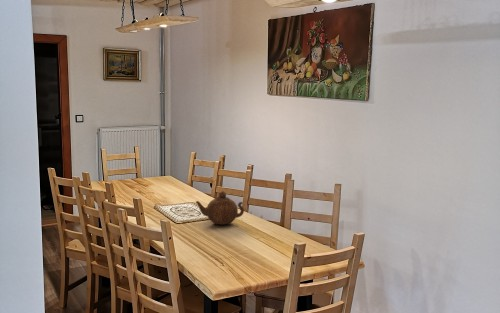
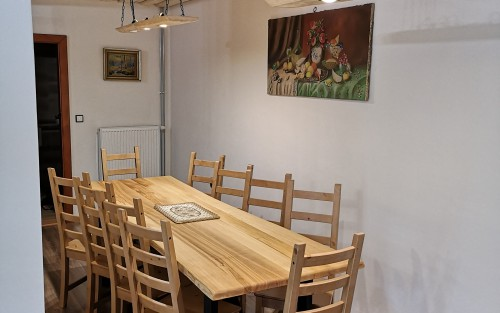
- teapot (219, 207)
